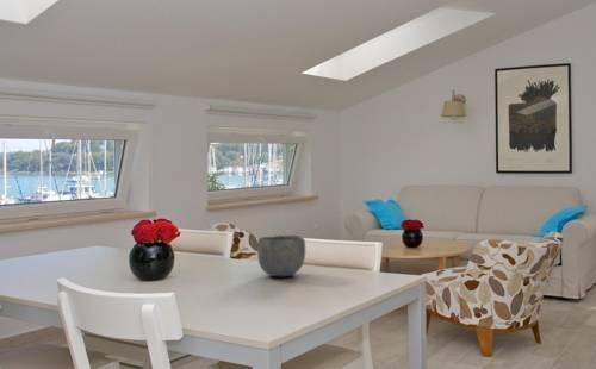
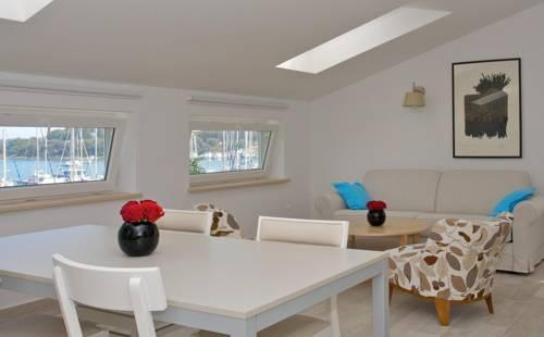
- bowl (281, 256)
